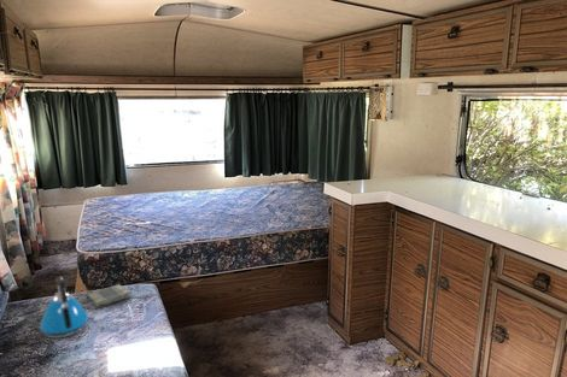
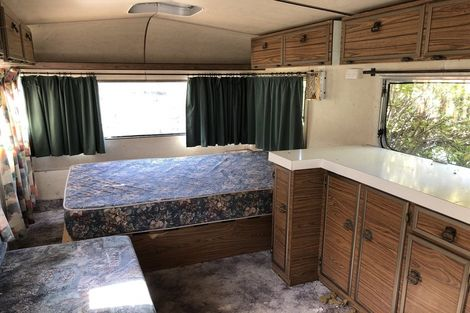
- dish towel (109, 294)
- kettle (63, 302)
